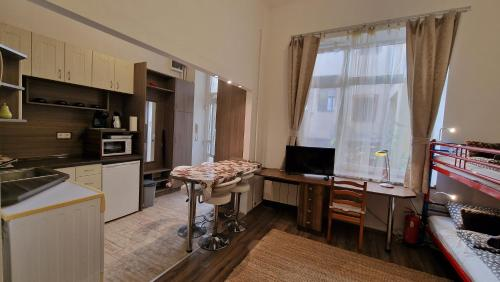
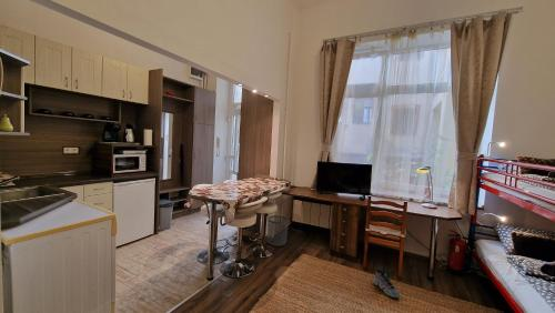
+ waste bin (276, 230)
+ sneaker (386, 280)
